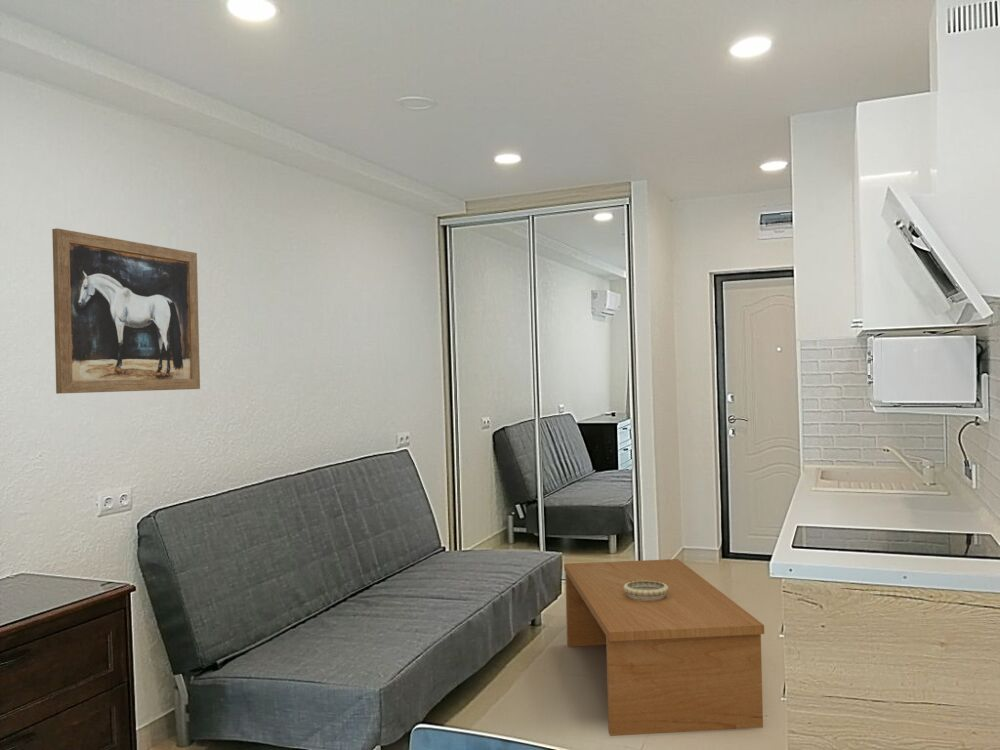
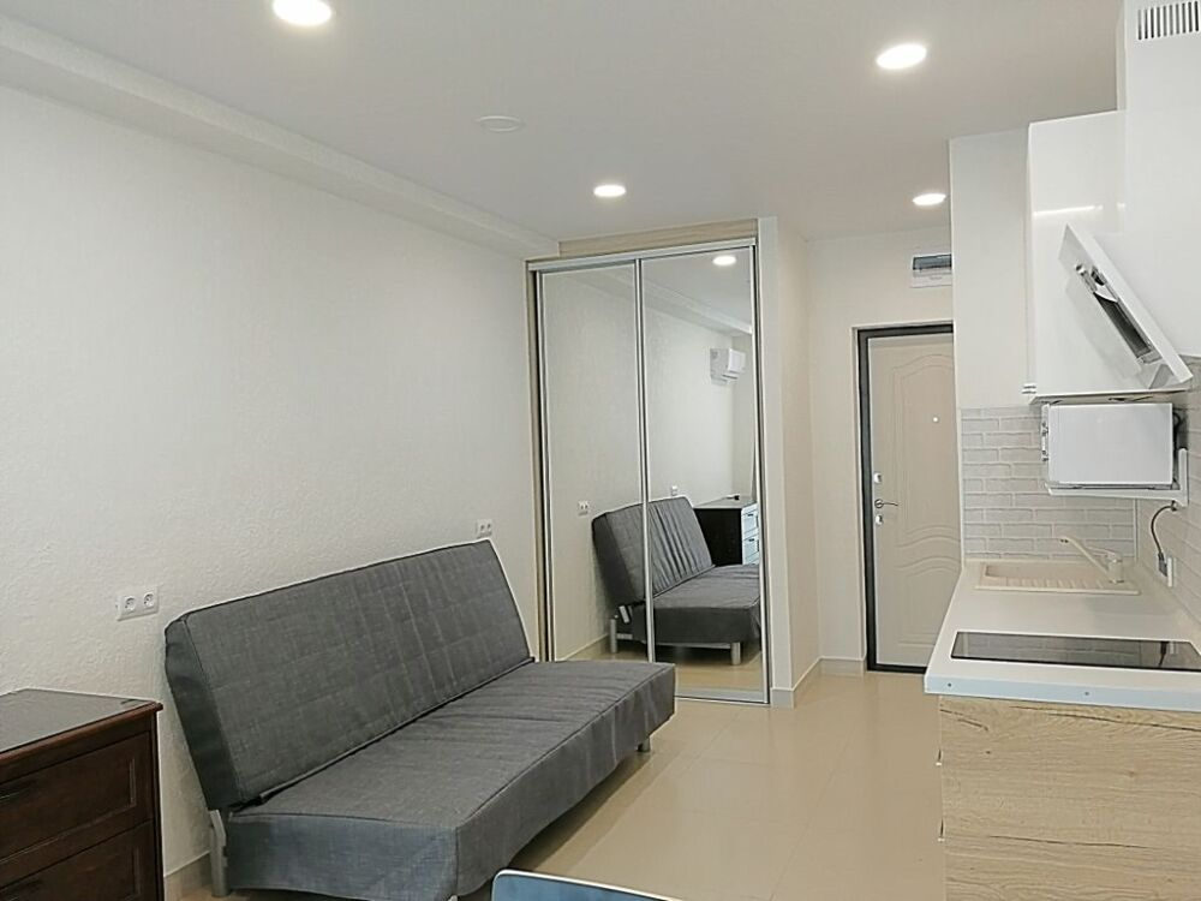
- coffee table (650, 635)
- decorative bowl (645, 590)
- wall art (133, 316)
